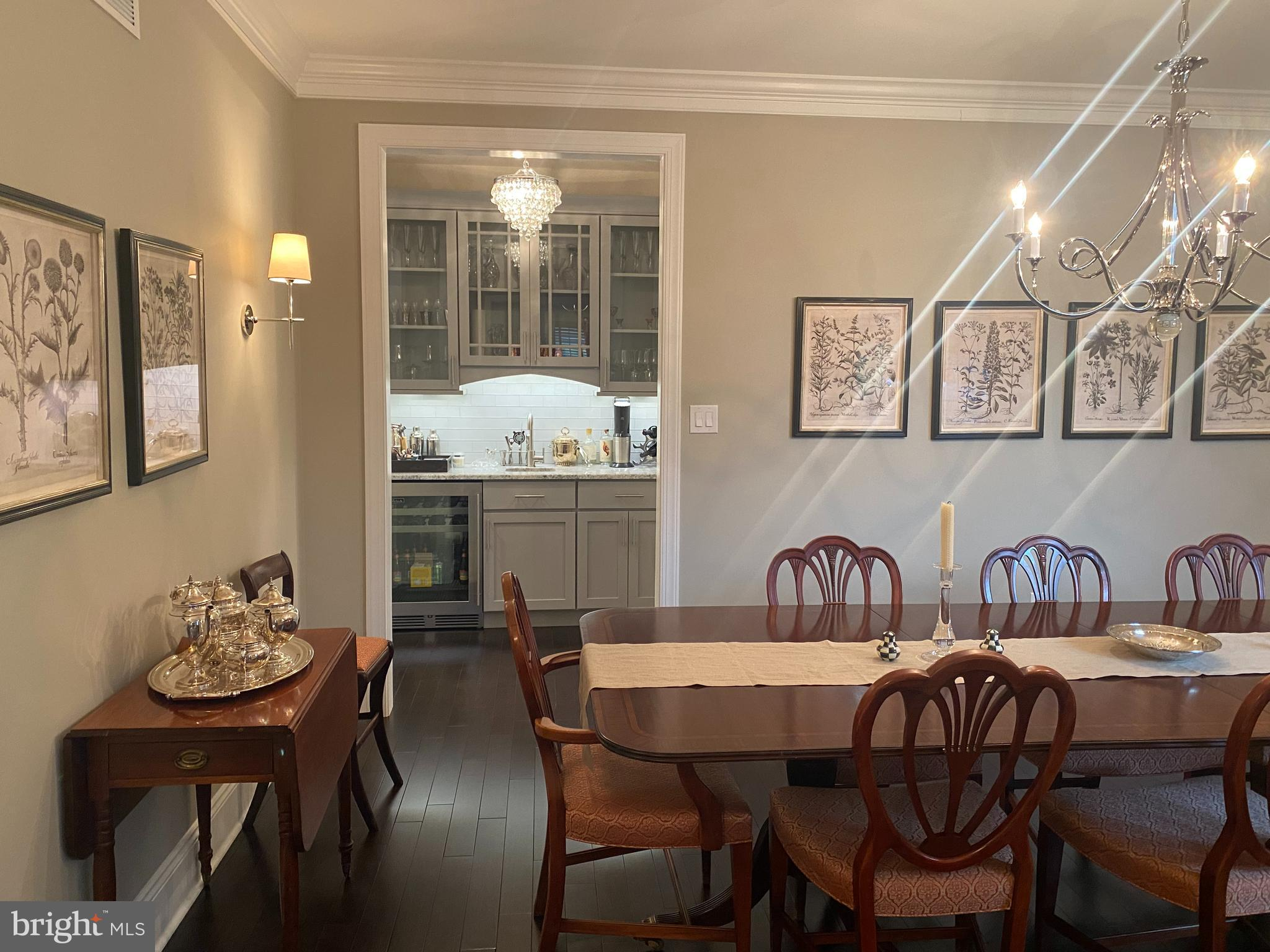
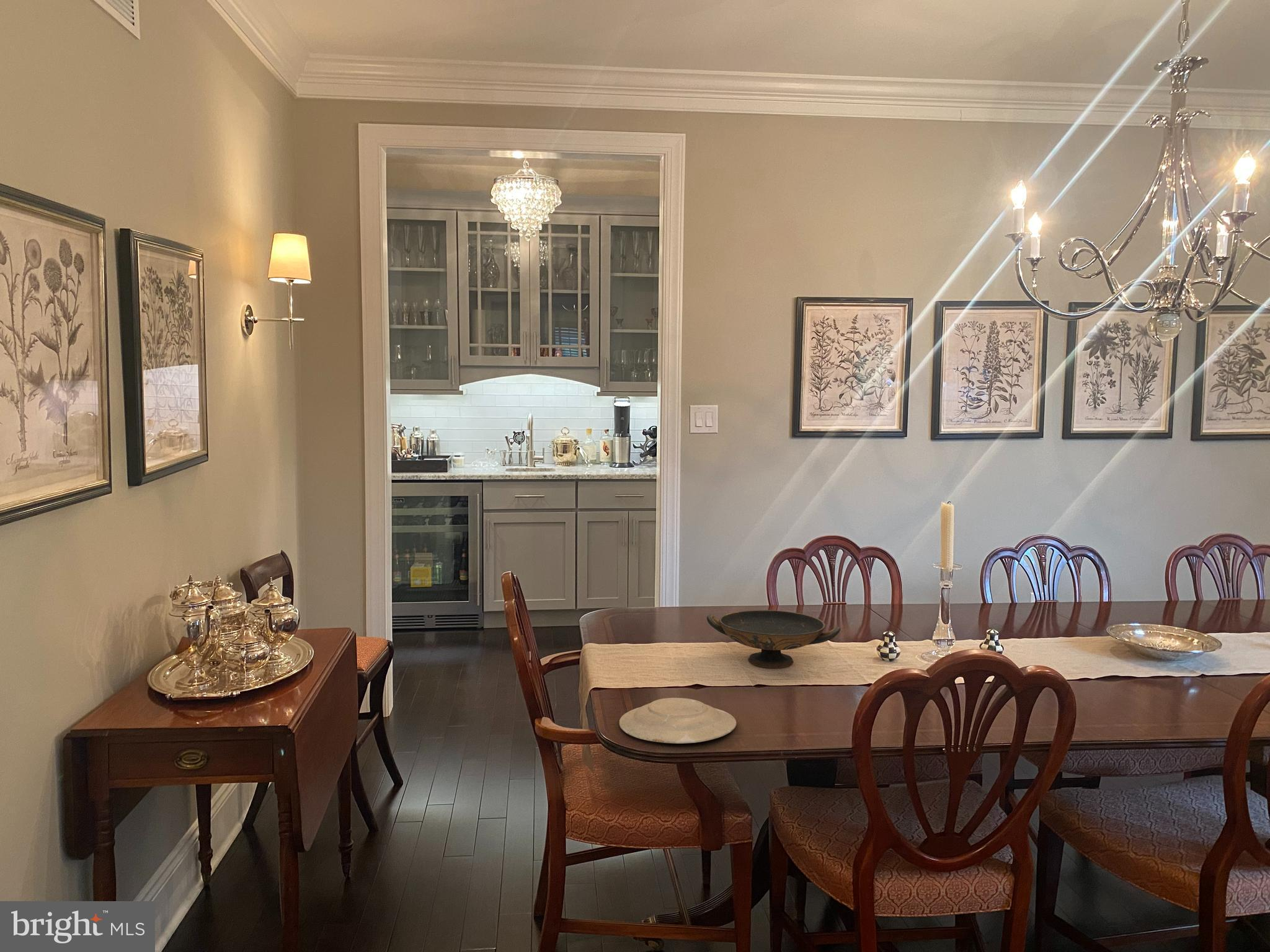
+ decorative bowl (771, 641)
+ plate (677, 715)
